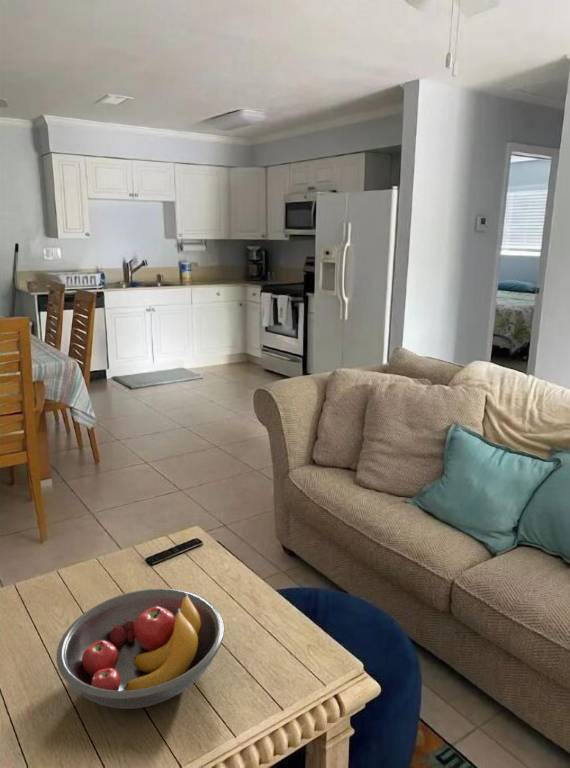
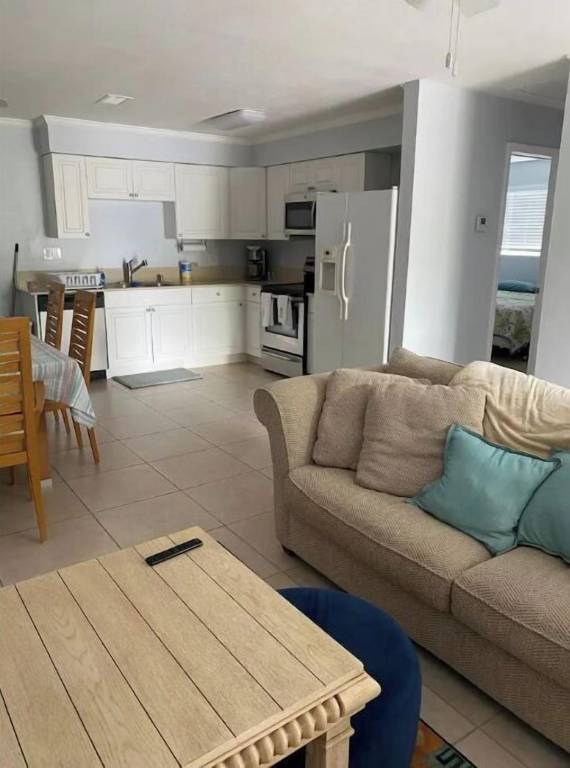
- fruit bowl (144, 649)
